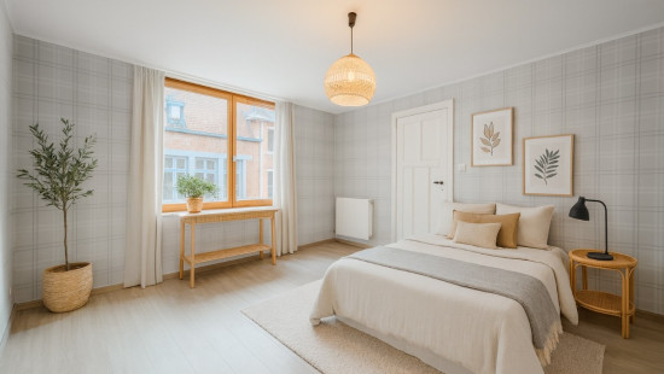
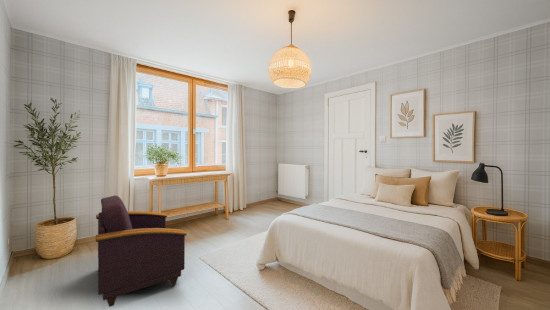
+ armchair (138, 235)
